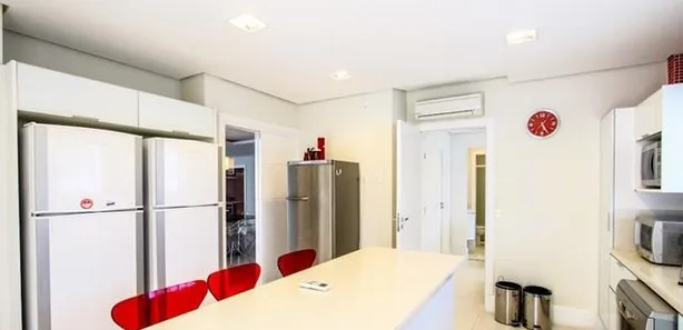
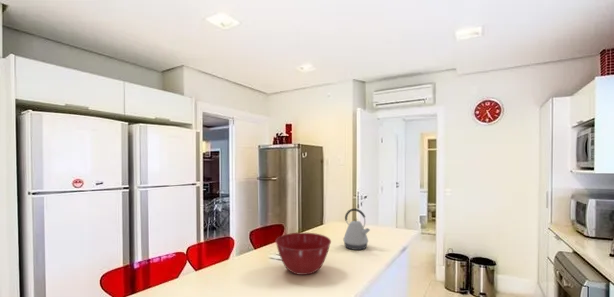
+ kettle (356, 228)
+ mixing bowl (303, 254)
